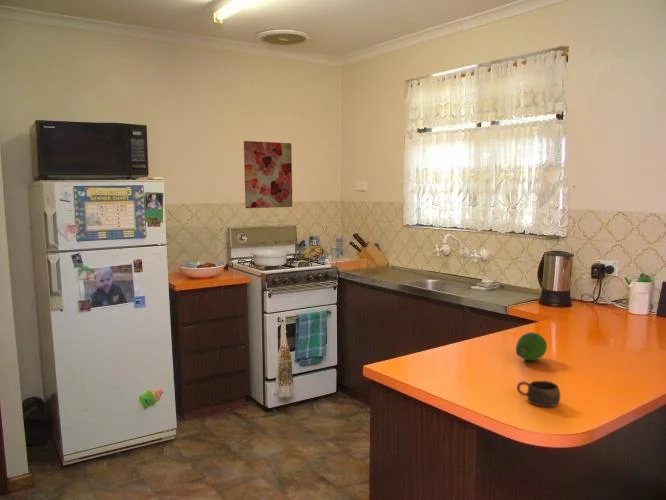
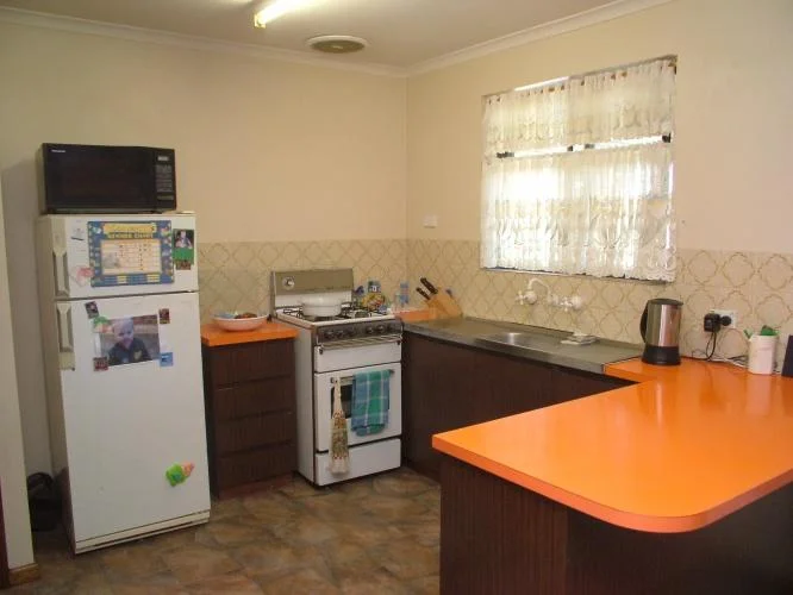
- cup (538, 392)
- wall art (268, 175)
- fruit (529, 346)
